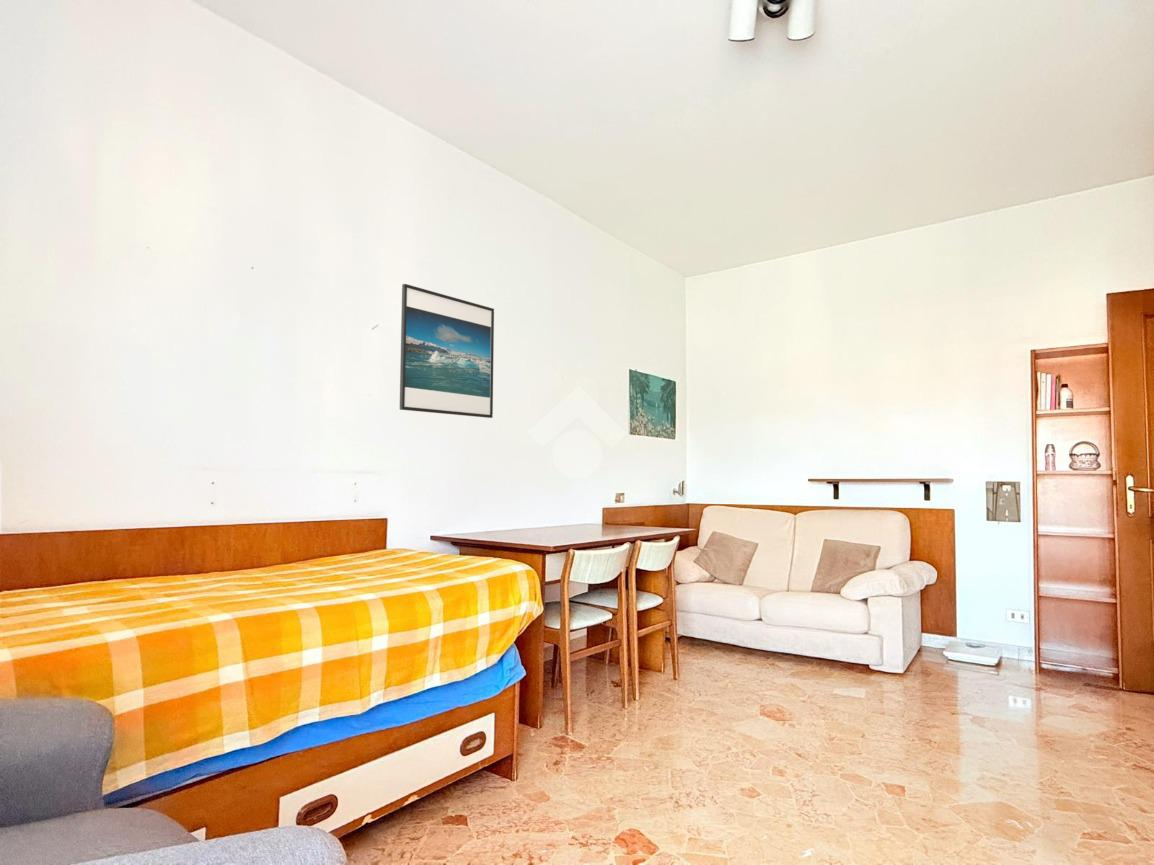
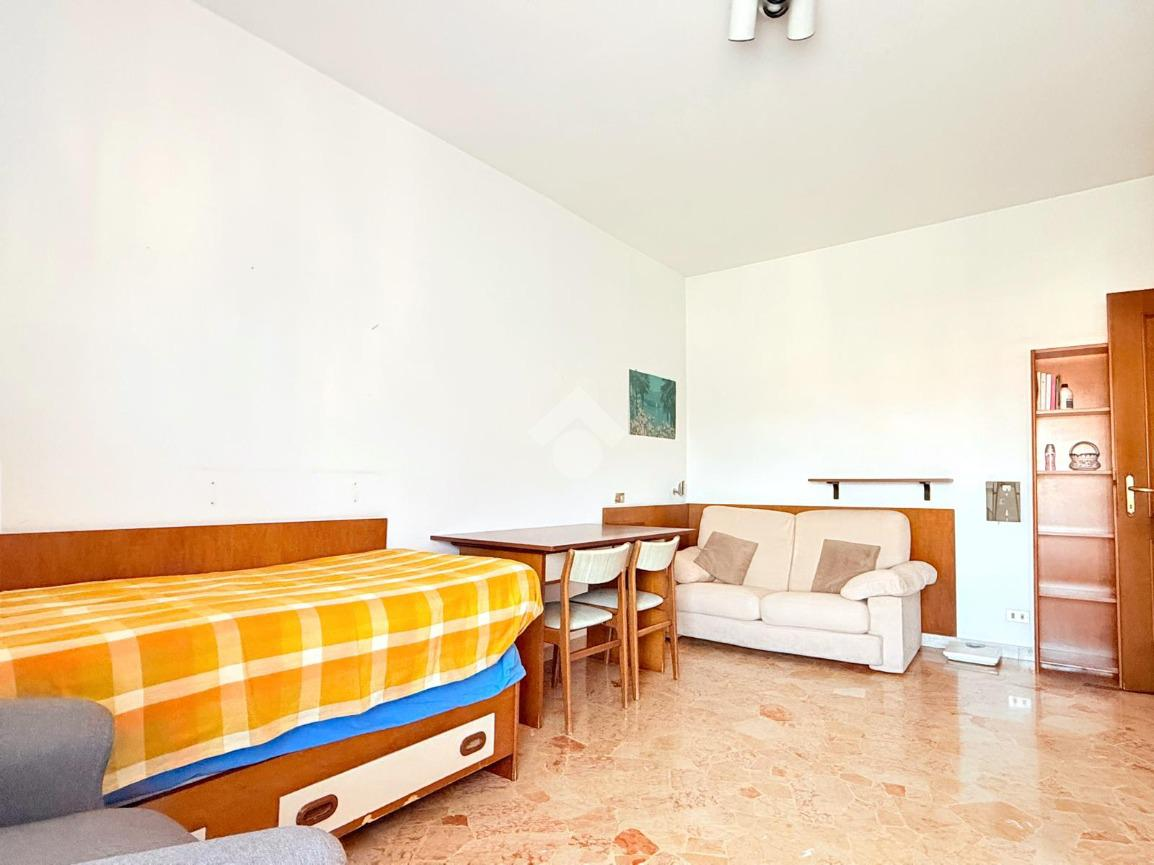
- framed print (450, 355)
